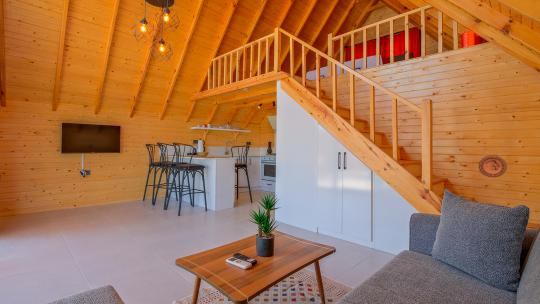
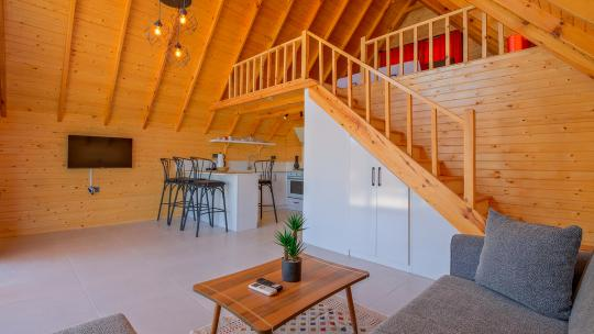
- decorative plate (492, 166)
